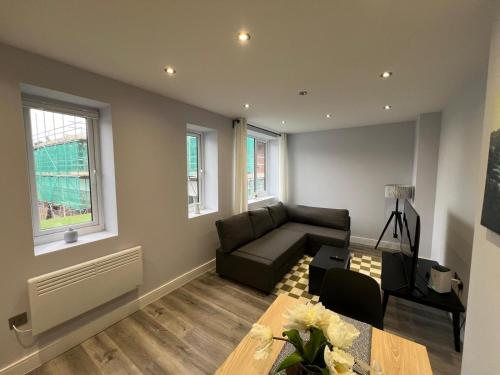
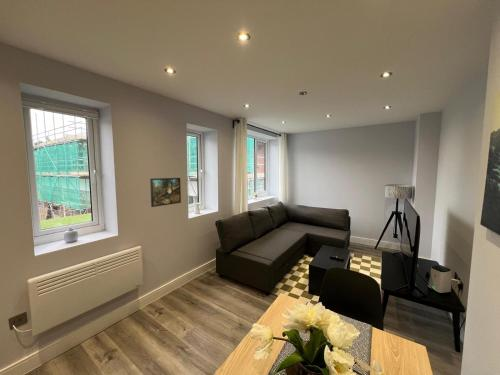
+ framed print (166, 191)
